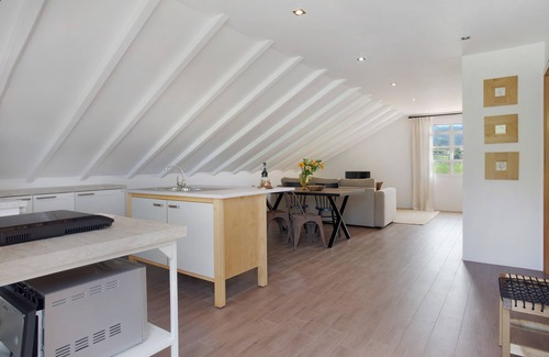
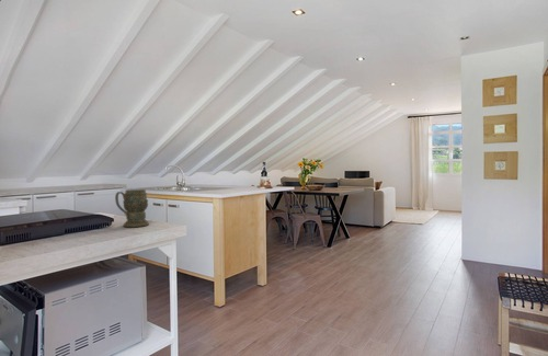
+ mug (132, 207)
